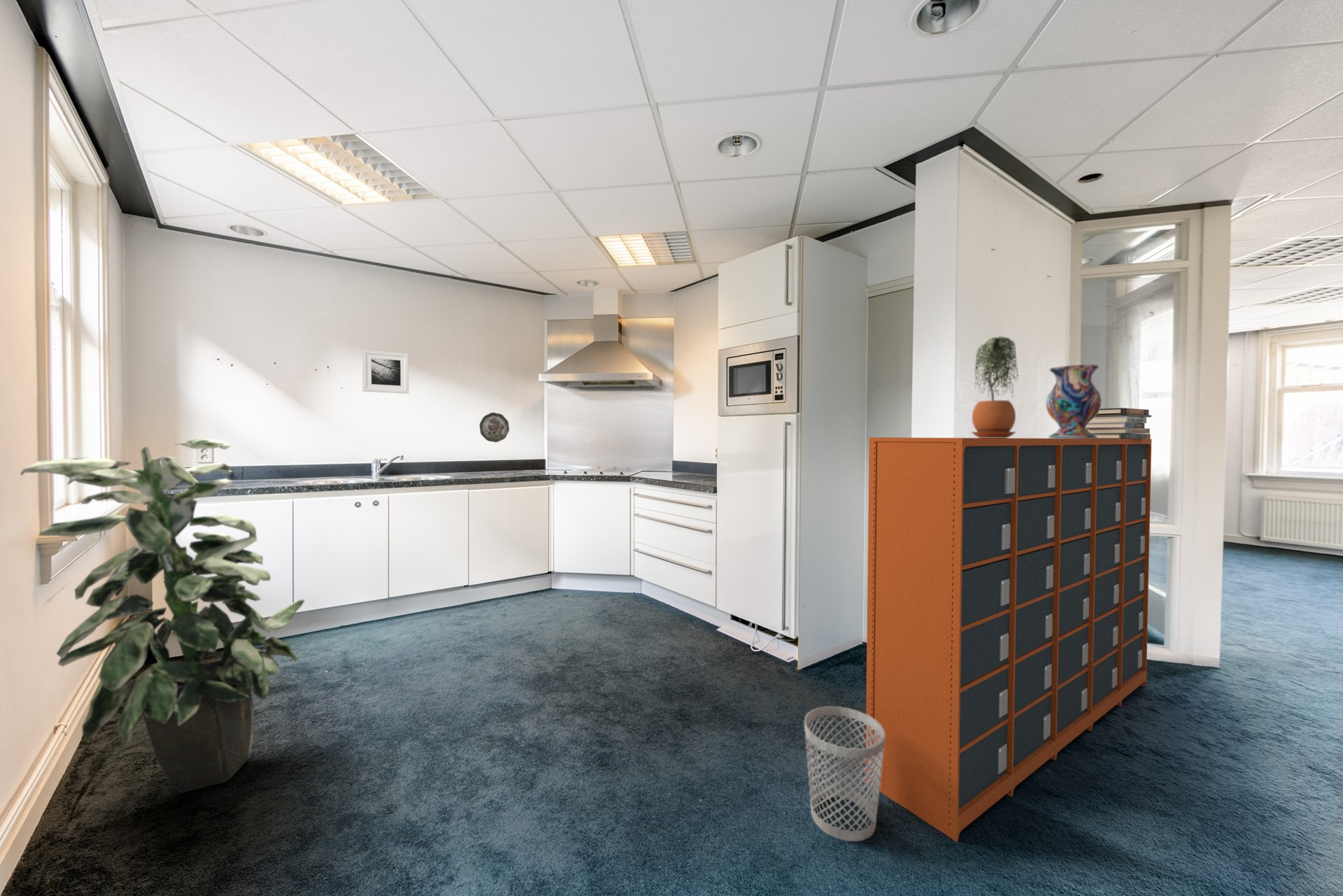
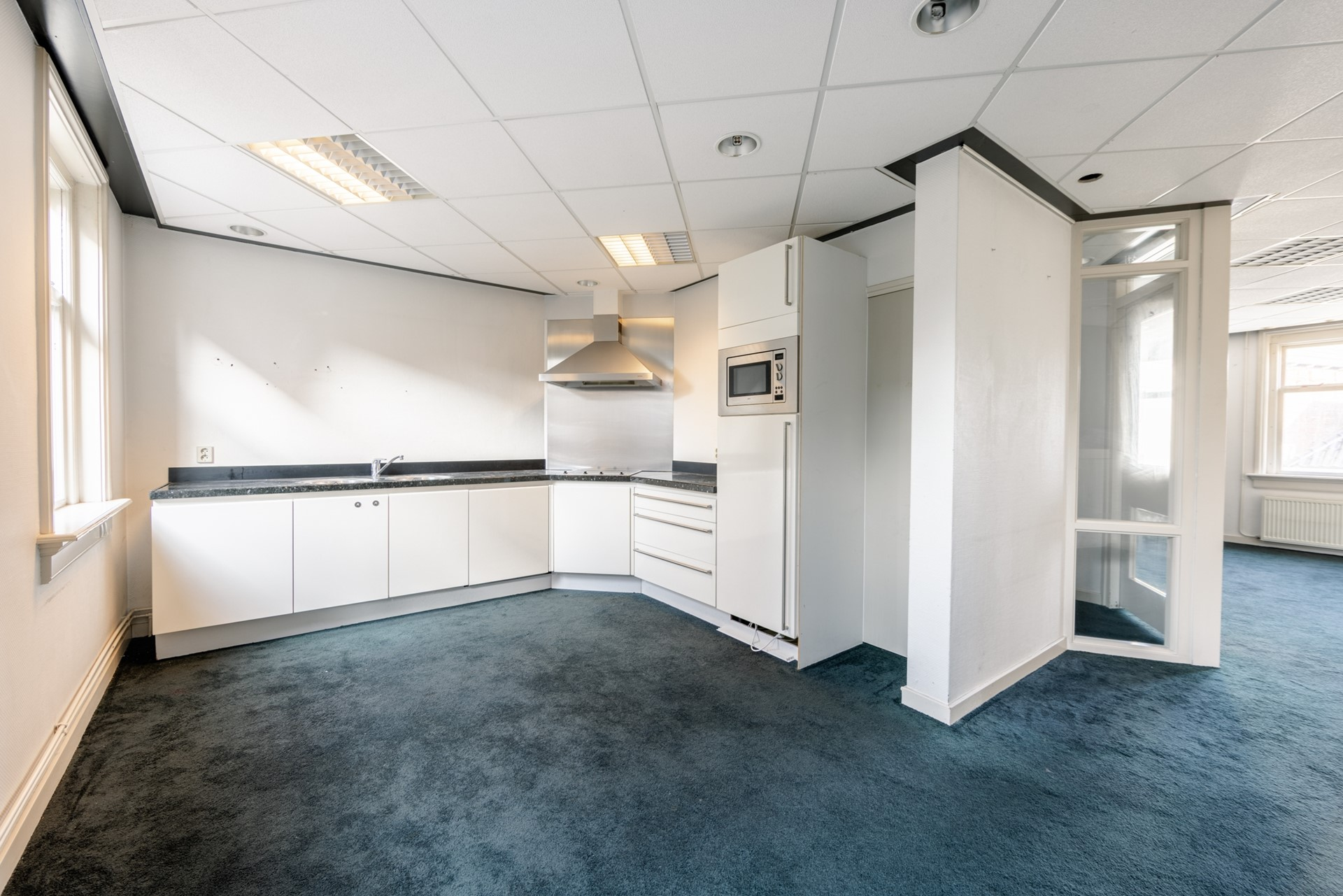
- potted plant (997, 386)
- decorative plate (494, 427)
- book stack (1114, 423)
- storage cabinet (1032, 583)
- indoor plant (184, 614)
- vase (1072, 402)
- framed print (385, 372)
- wastebasket (843, 773)
